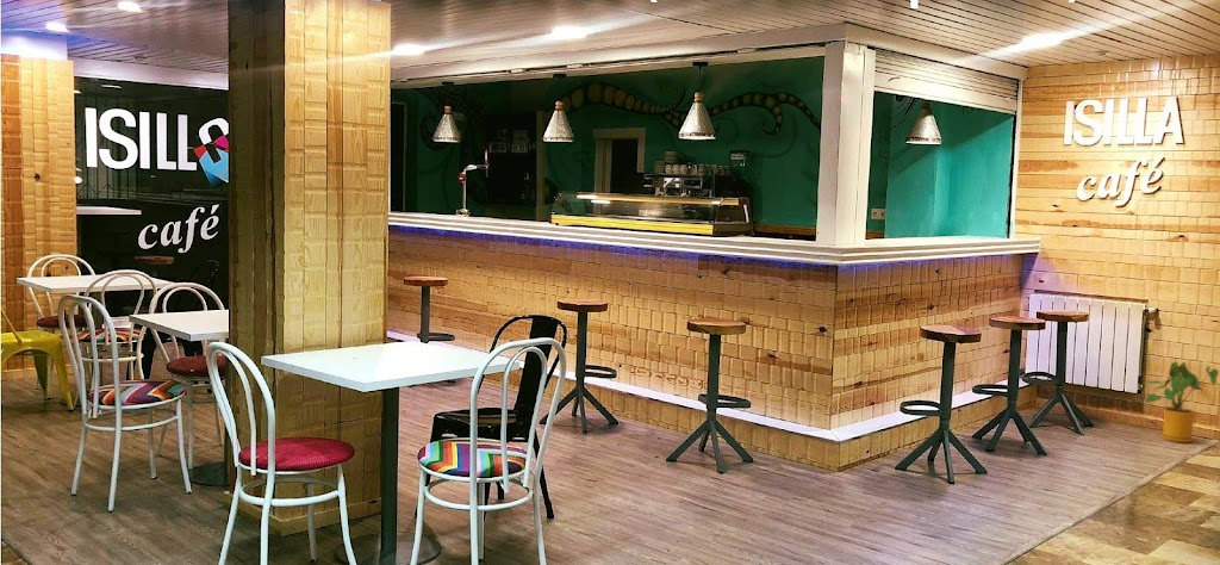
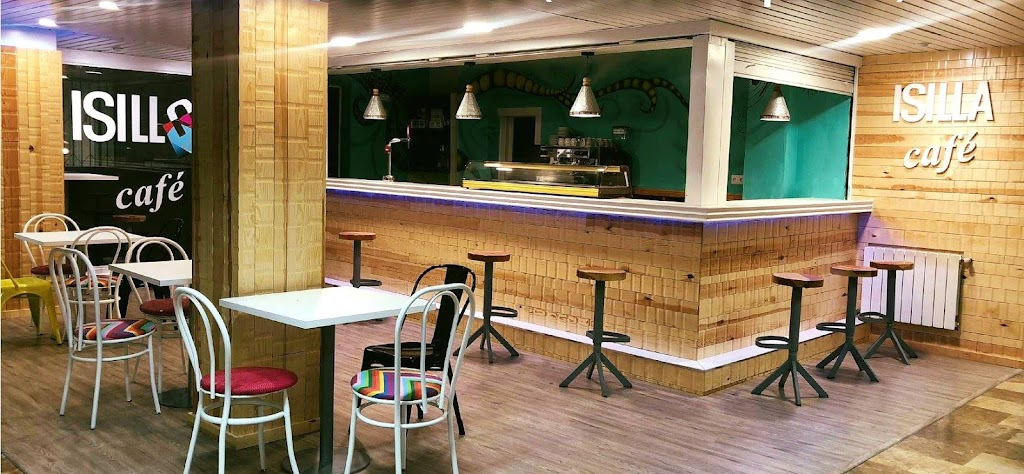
- house plant (1177, 402)
